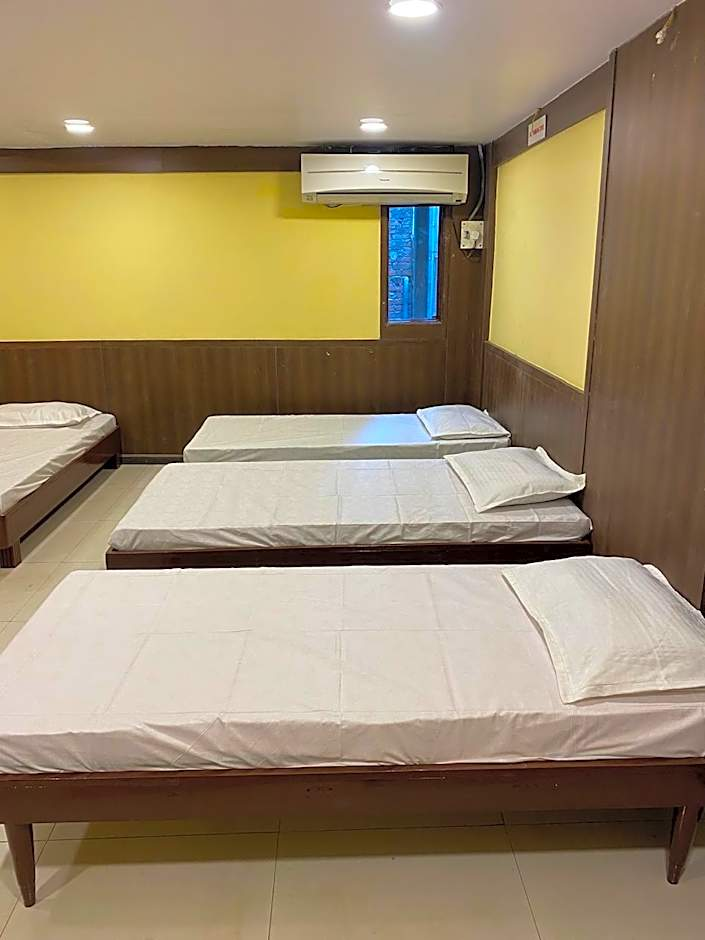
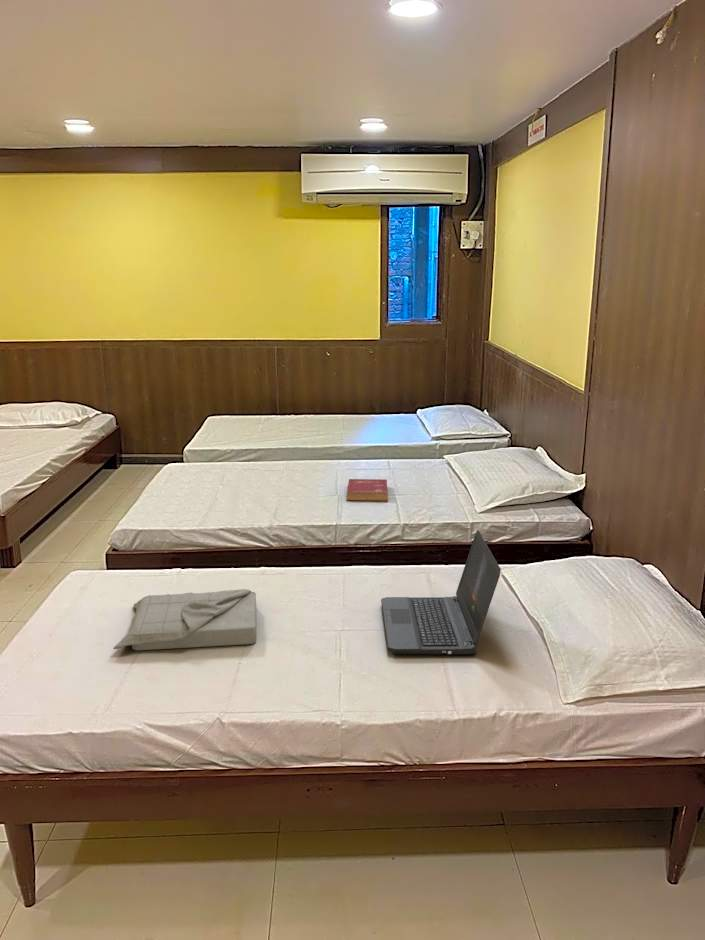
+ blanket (189, 611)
+ book (367, 489)
+ laptop computer (435, 597)
